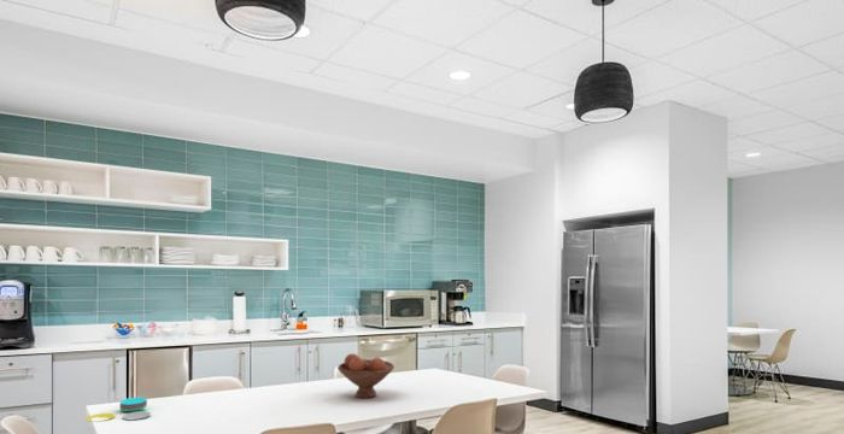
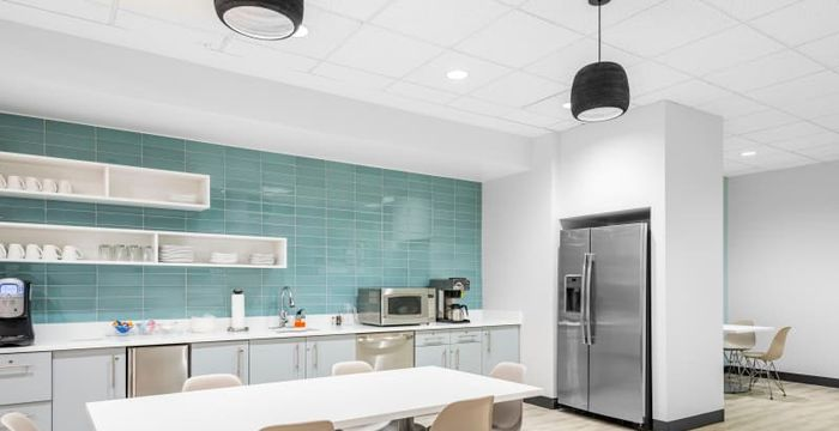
- fruit bowl (365, 375)
- plate (127, 410)
